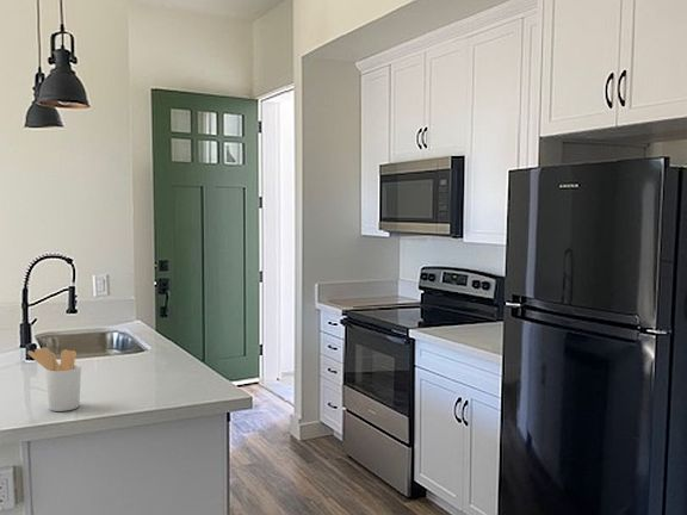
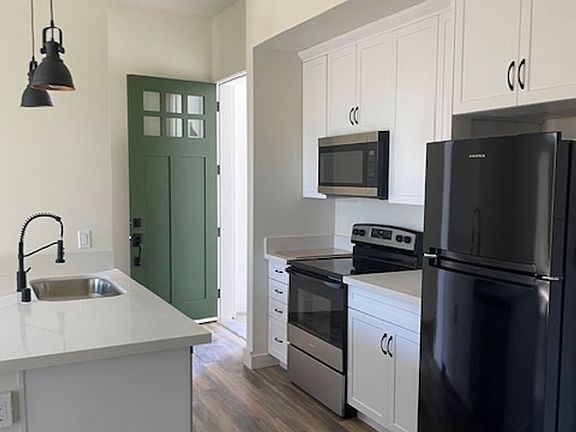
- utensil holder (55, 377)
